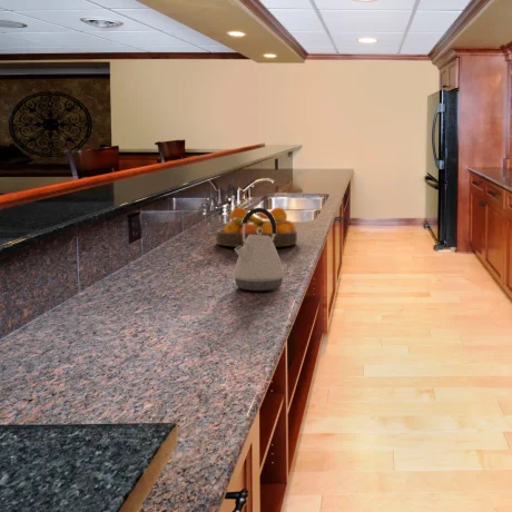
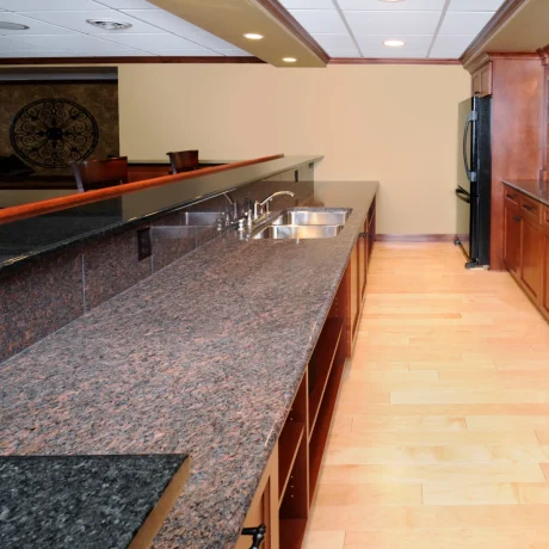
- fruit bowl (256, 225)
- kettle (257, 247)
